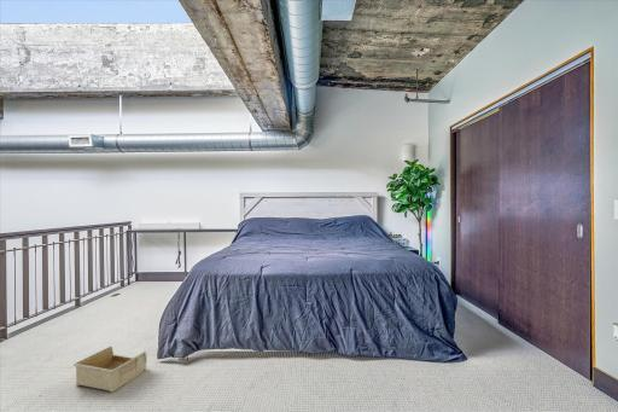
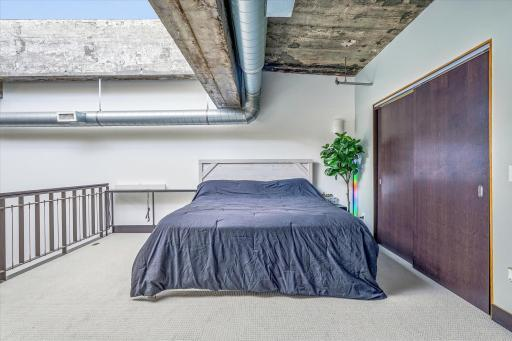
- storage bin (112, 366)
